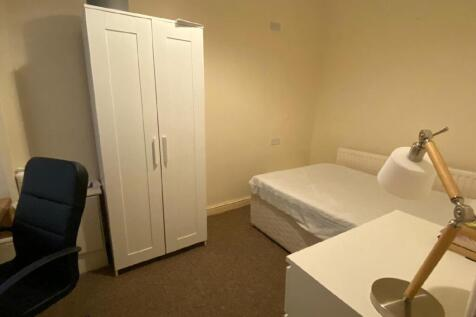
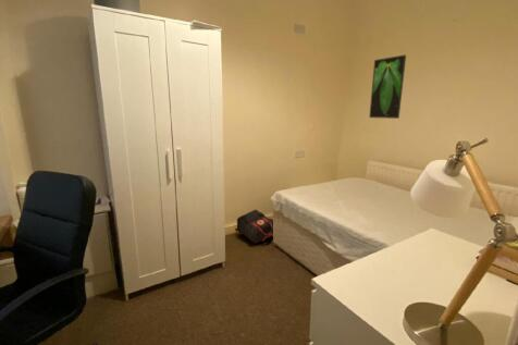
+ backpack (258, 224)
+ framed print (386, 88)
